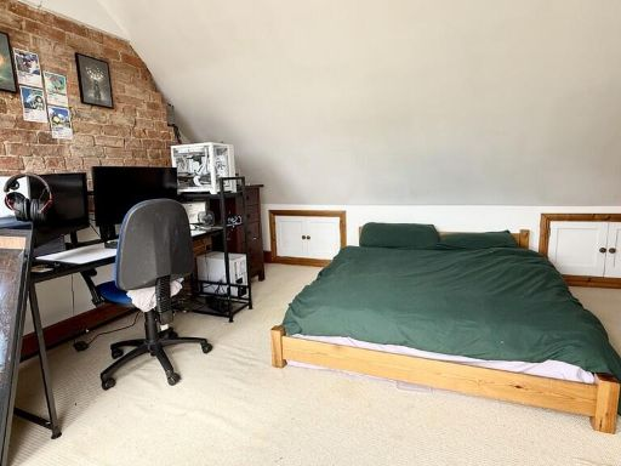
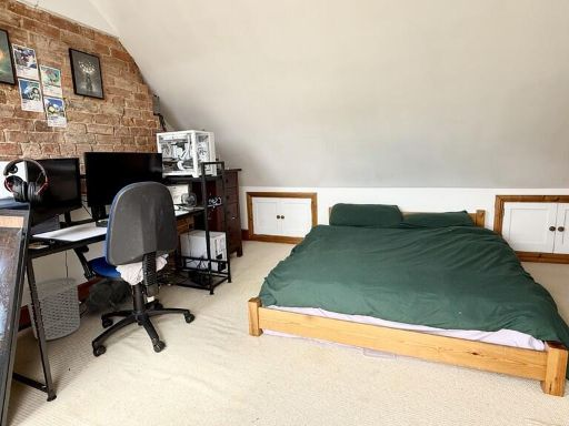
+ waste bin (54, 307)
+ backpack (120, 283)
